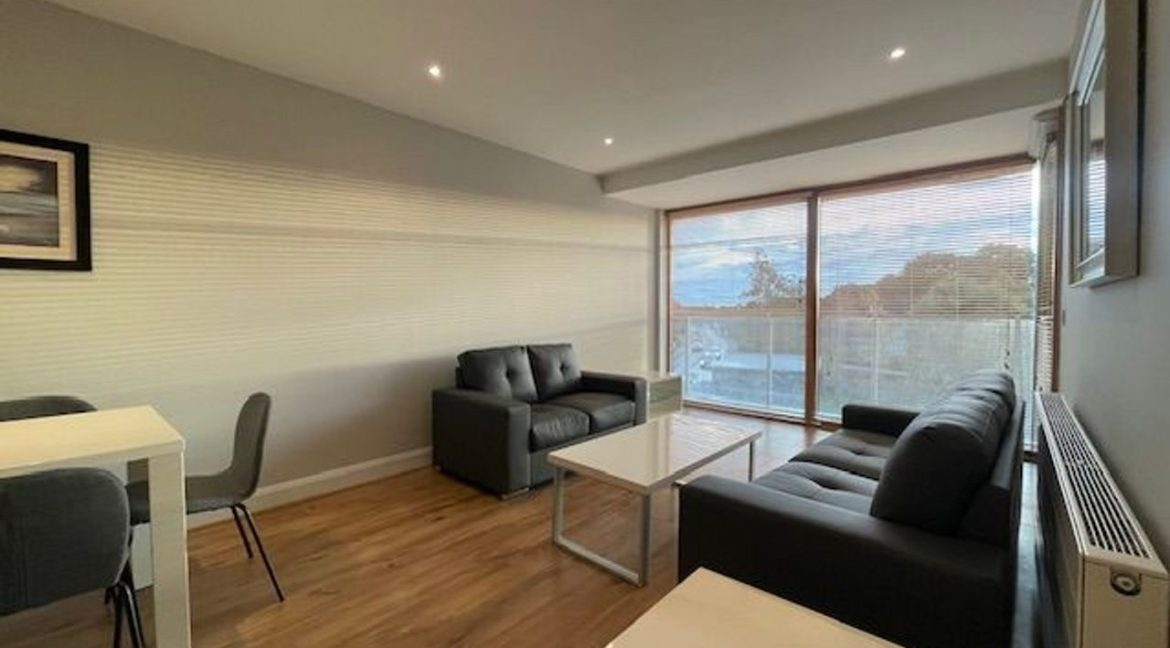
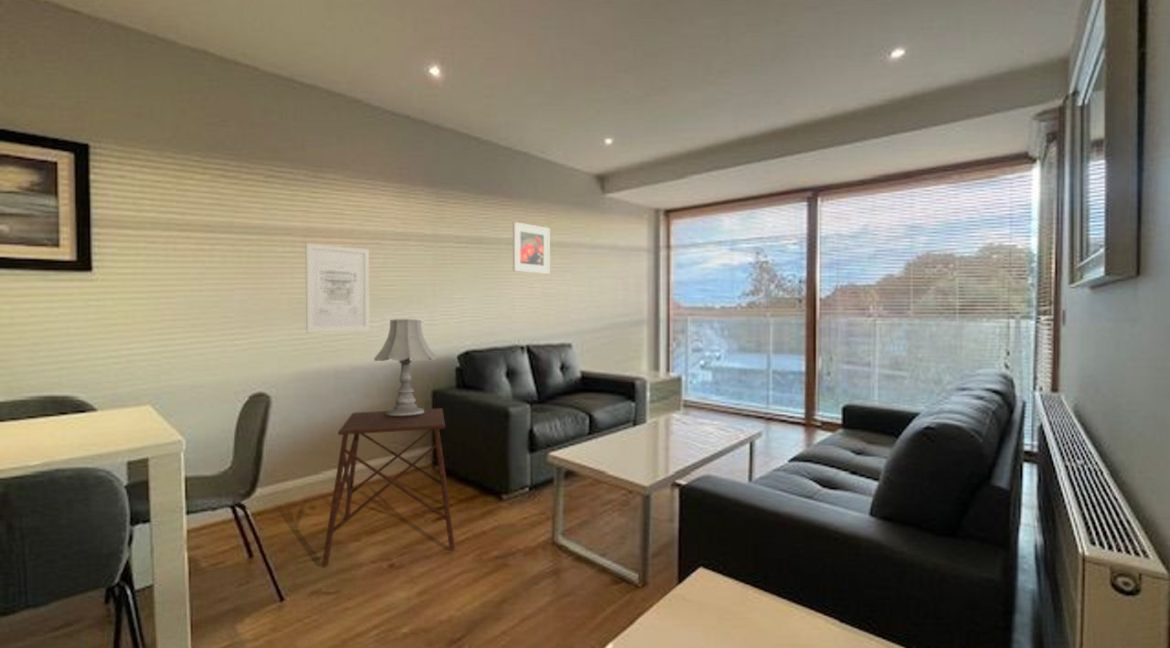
+ side table (395, 477)
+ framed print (531, 248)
+ wall art (339, 289)
+ table lamp (405, 367)
